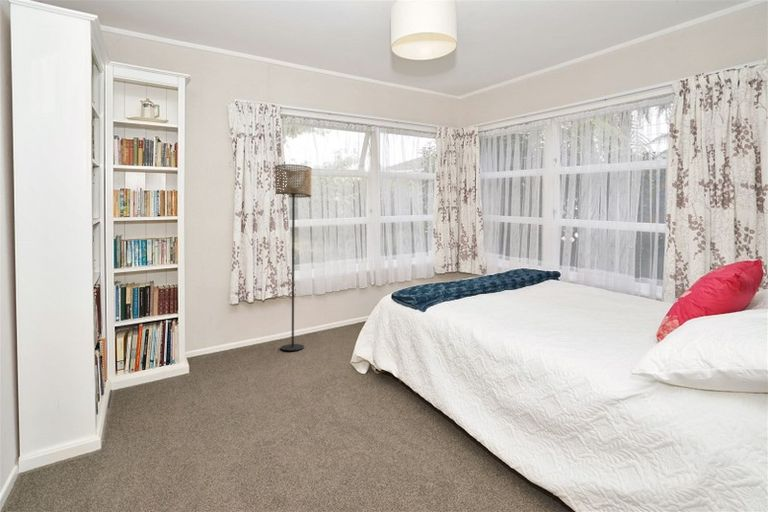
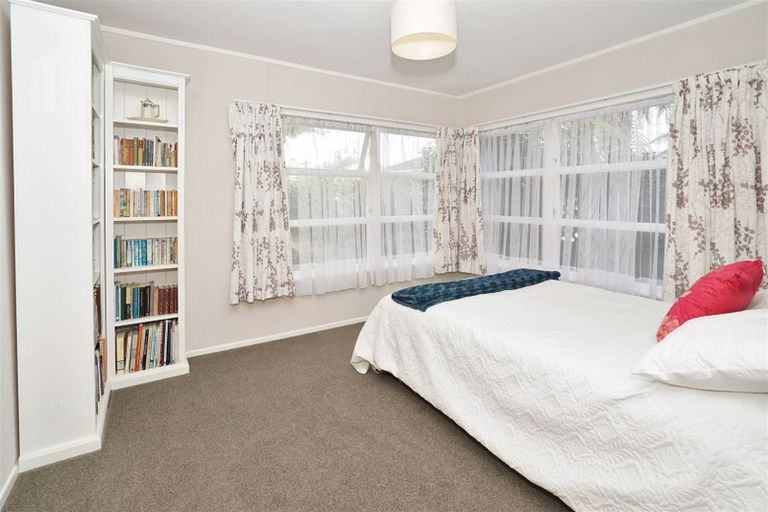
- floor lamp (293, 258)
